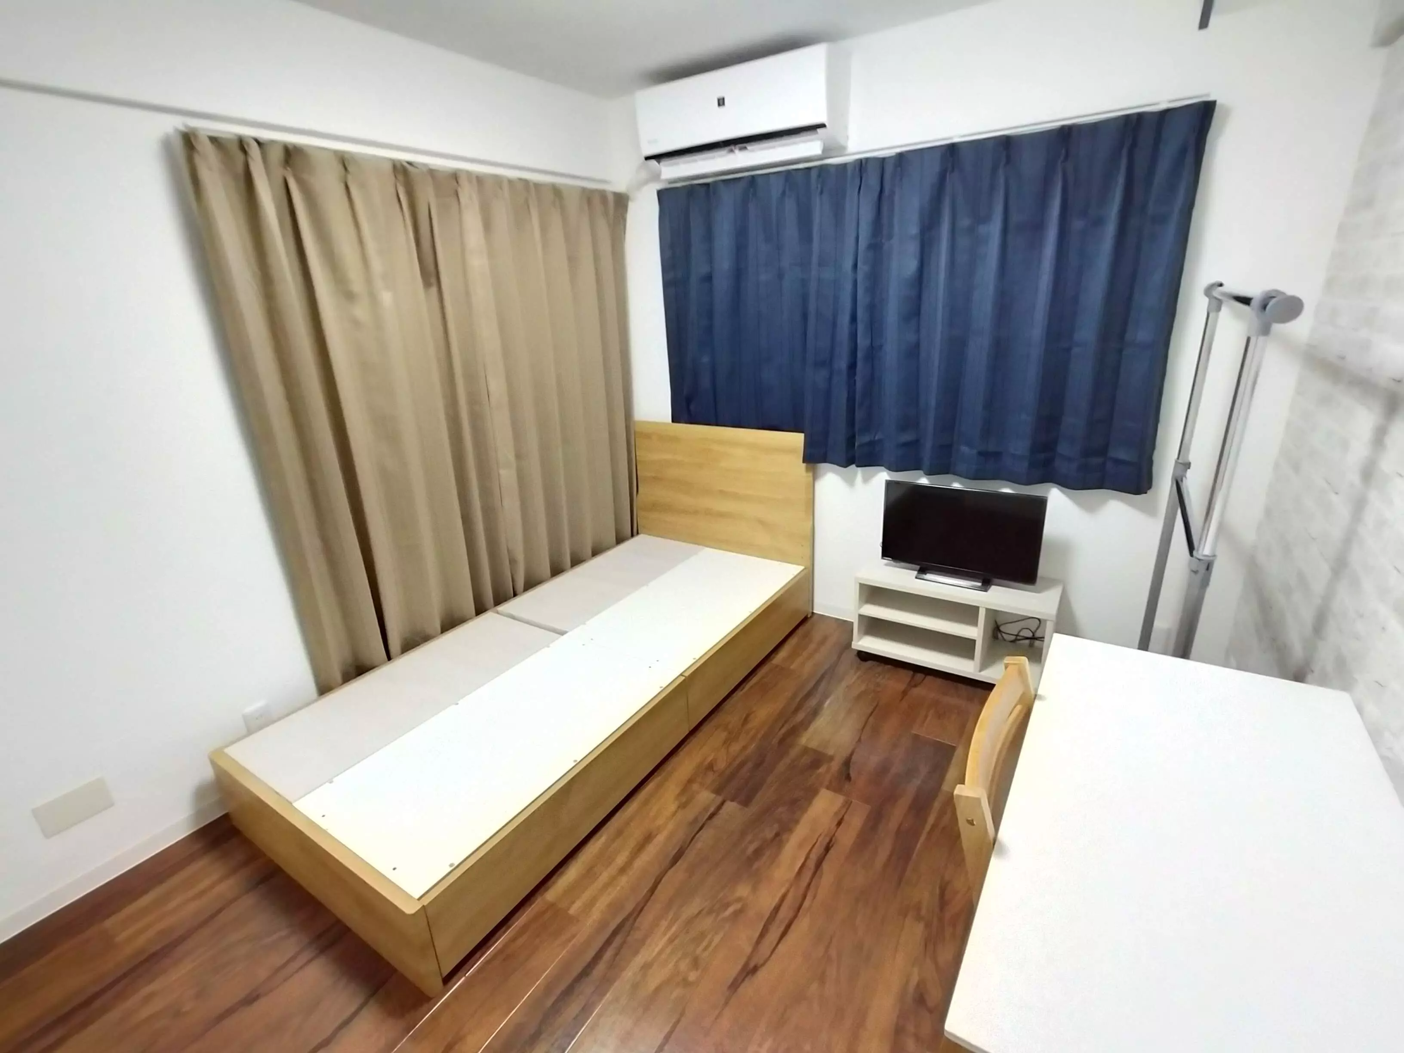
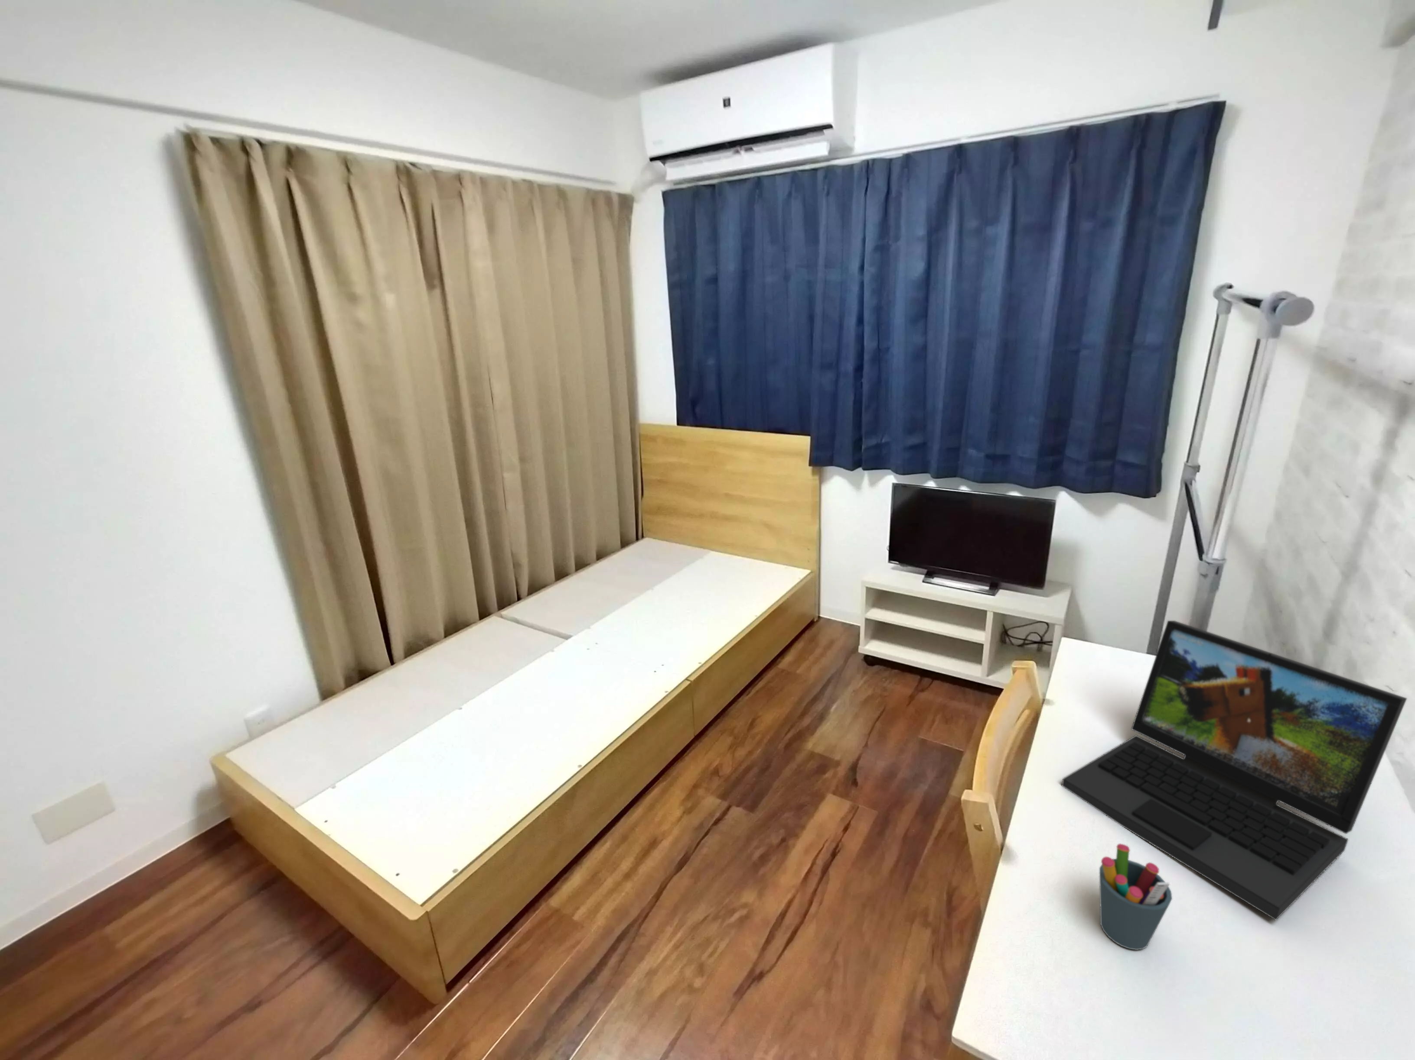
+ pen holder (1131, 894)
+ laptop (1218, 745)
